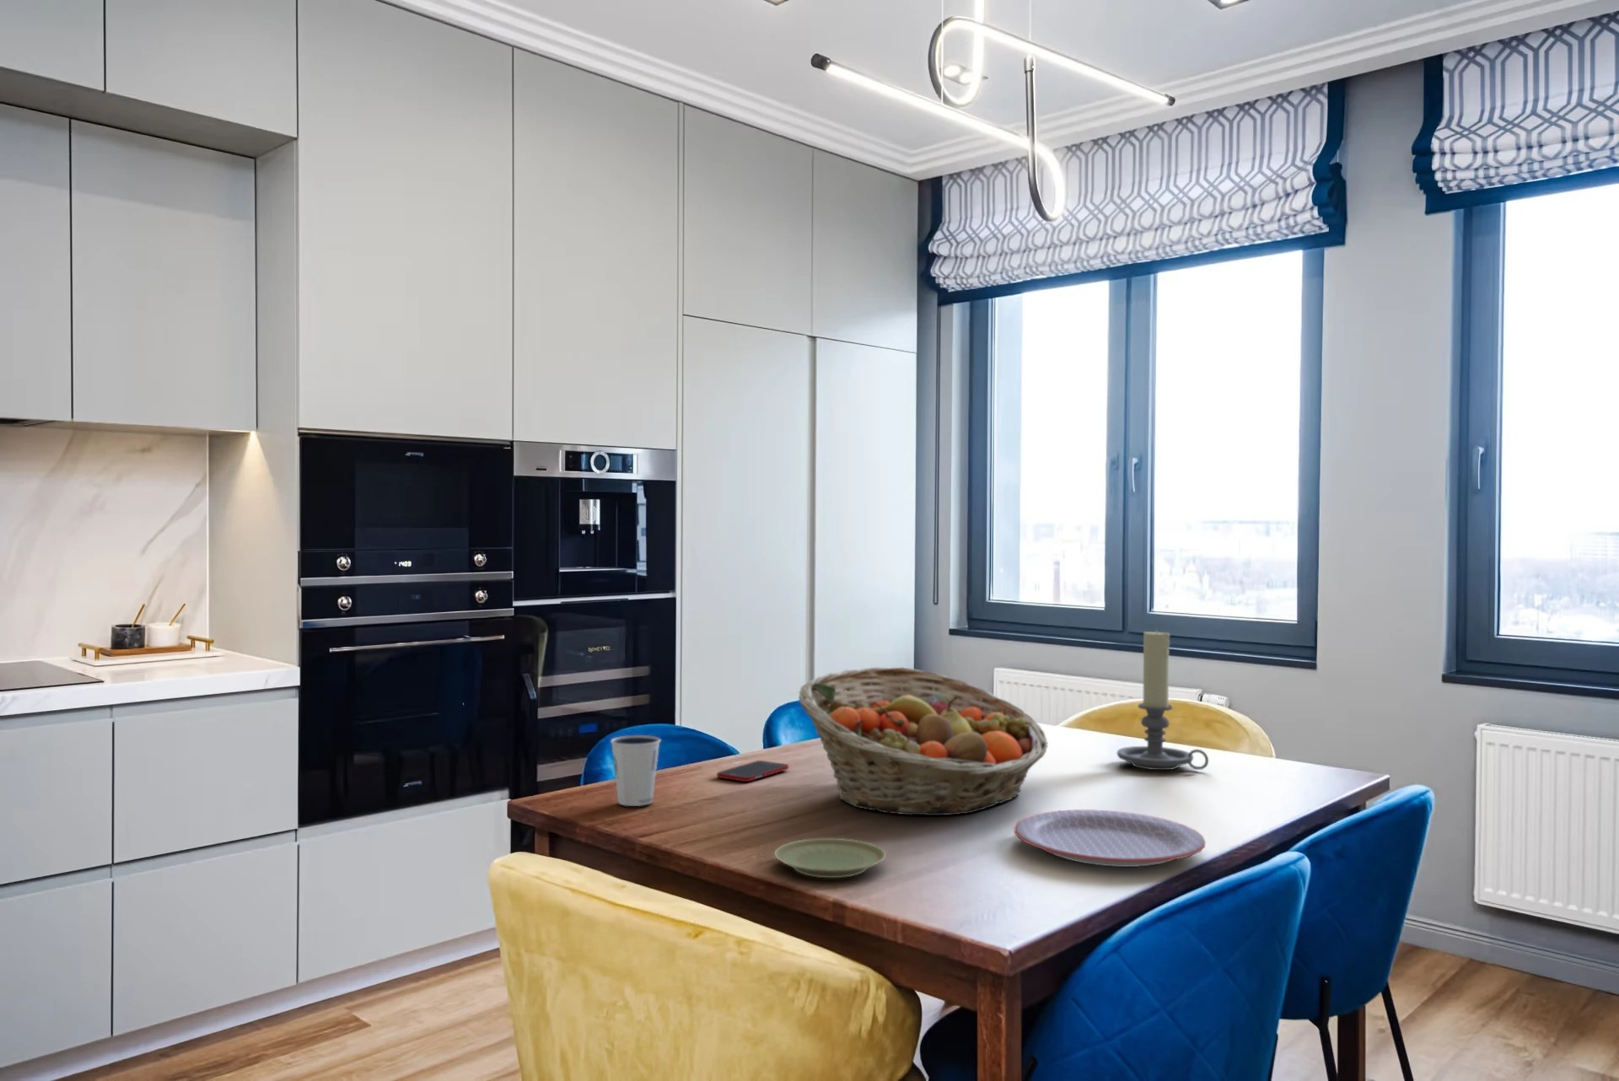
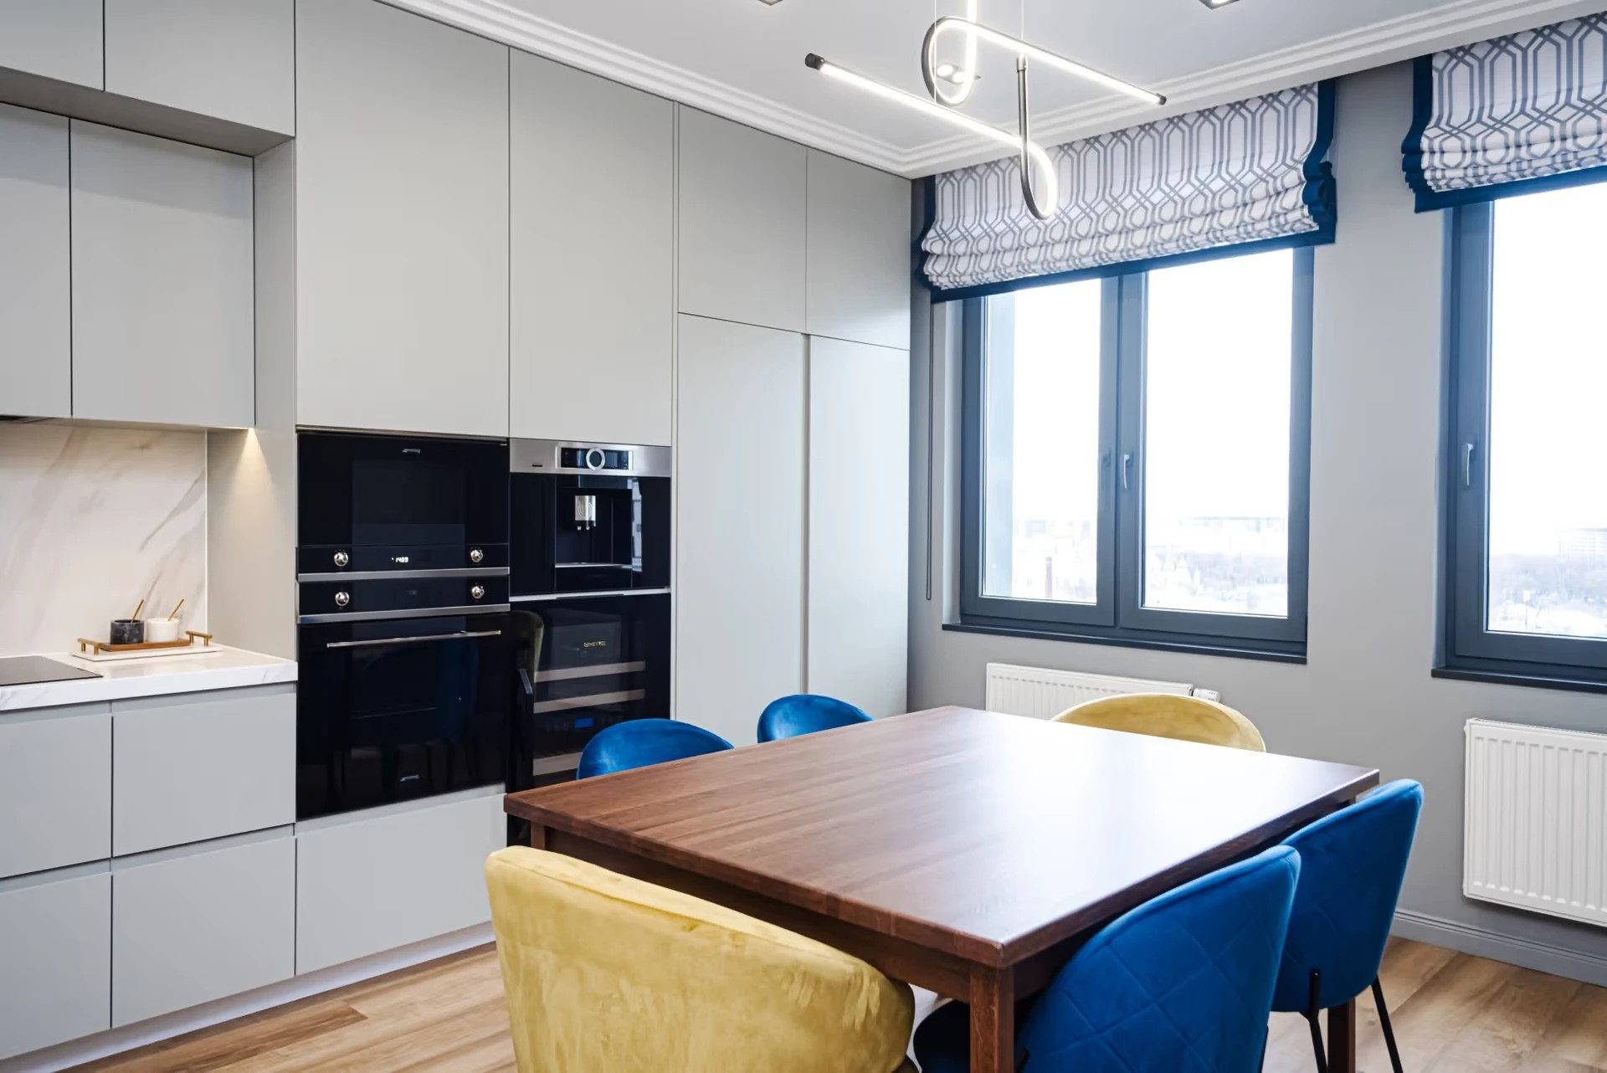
- plate (1107, 840)
- plate (830, 860)
- fruit basket (923, 735)
- cell phone (753, 771)
- candle holder (1163, 697)
- dixie cup (635, 771)
